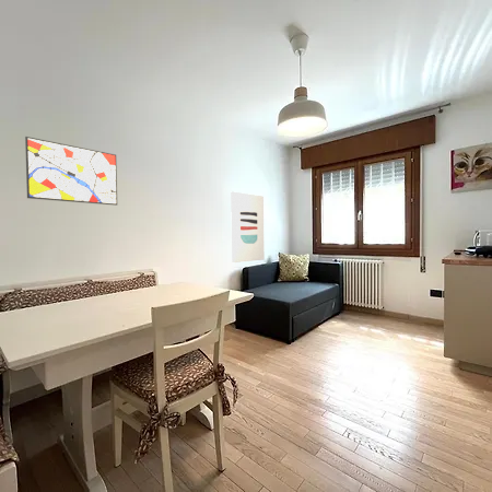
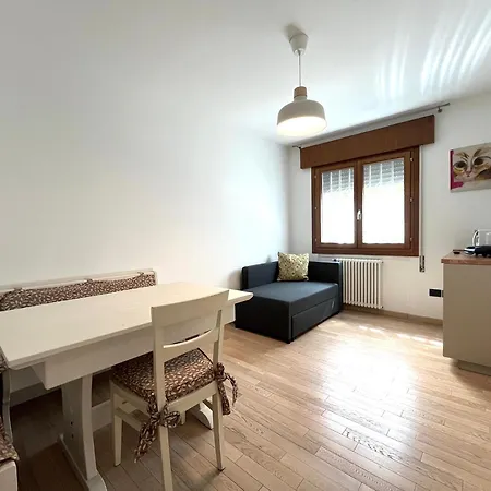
- wall art (248, 227)
- wall art (75, 174)
